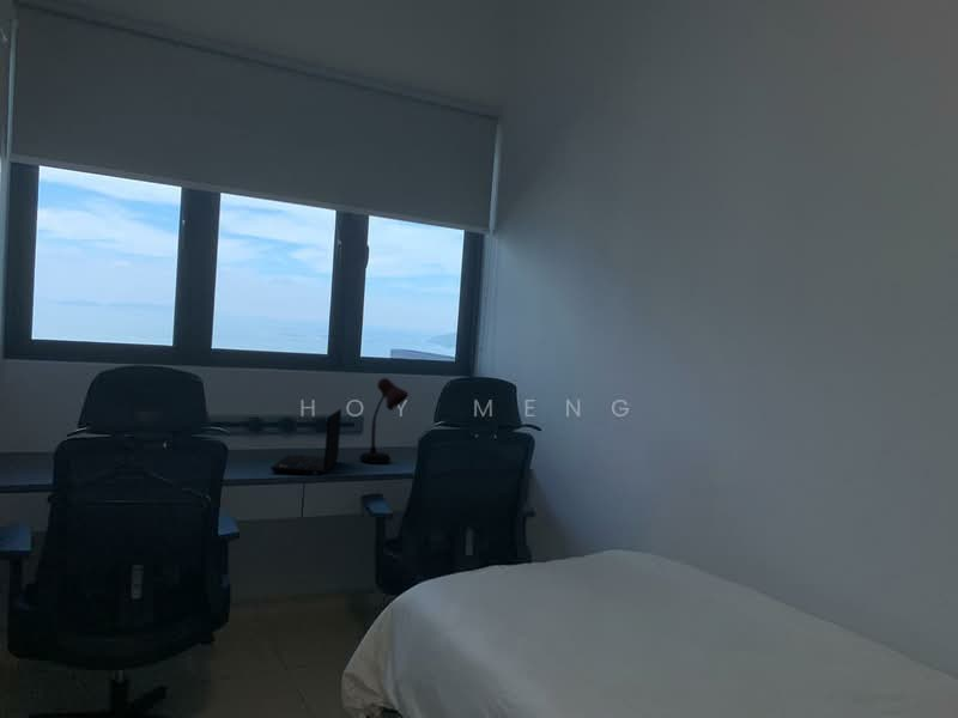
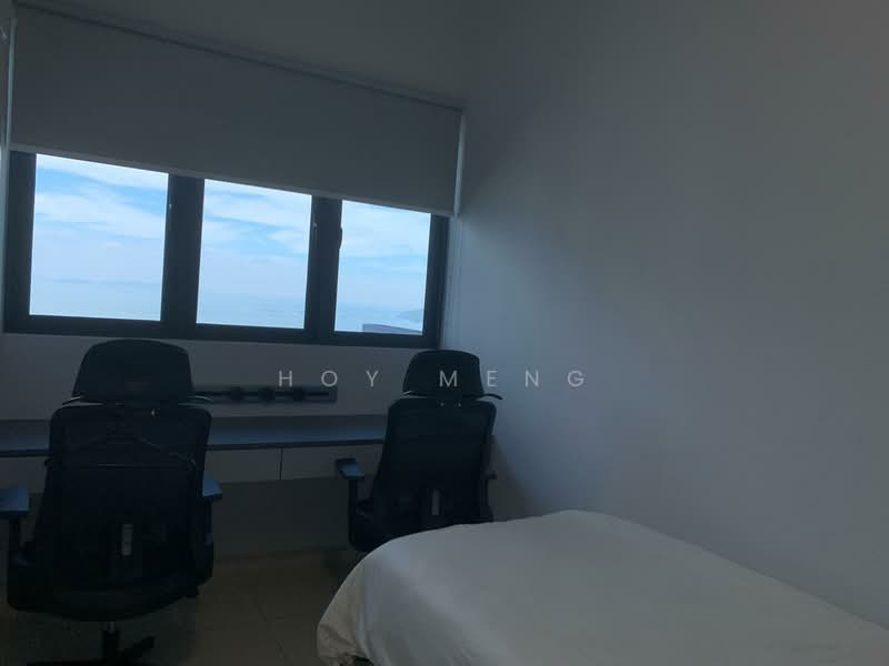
- desk lamp (375, 420)
- laptop (302, 455)
